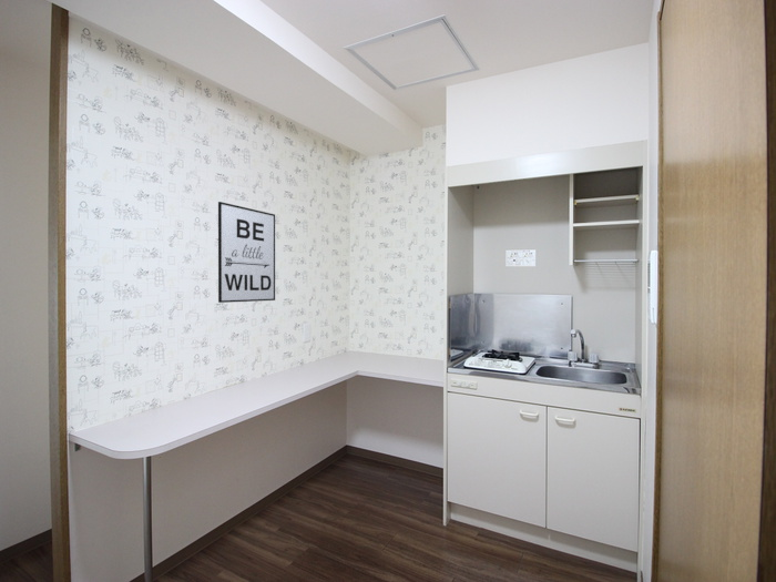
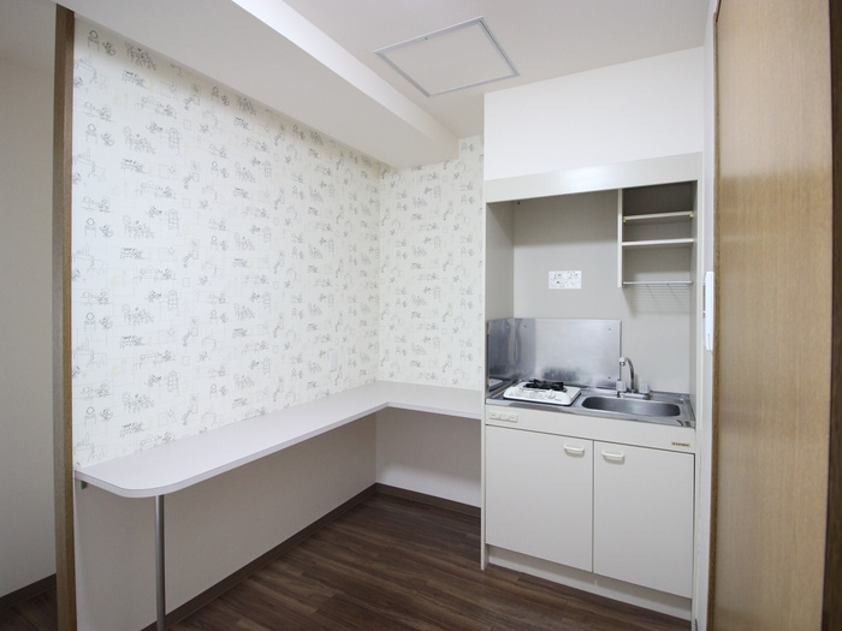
- wall art (248, 255)
